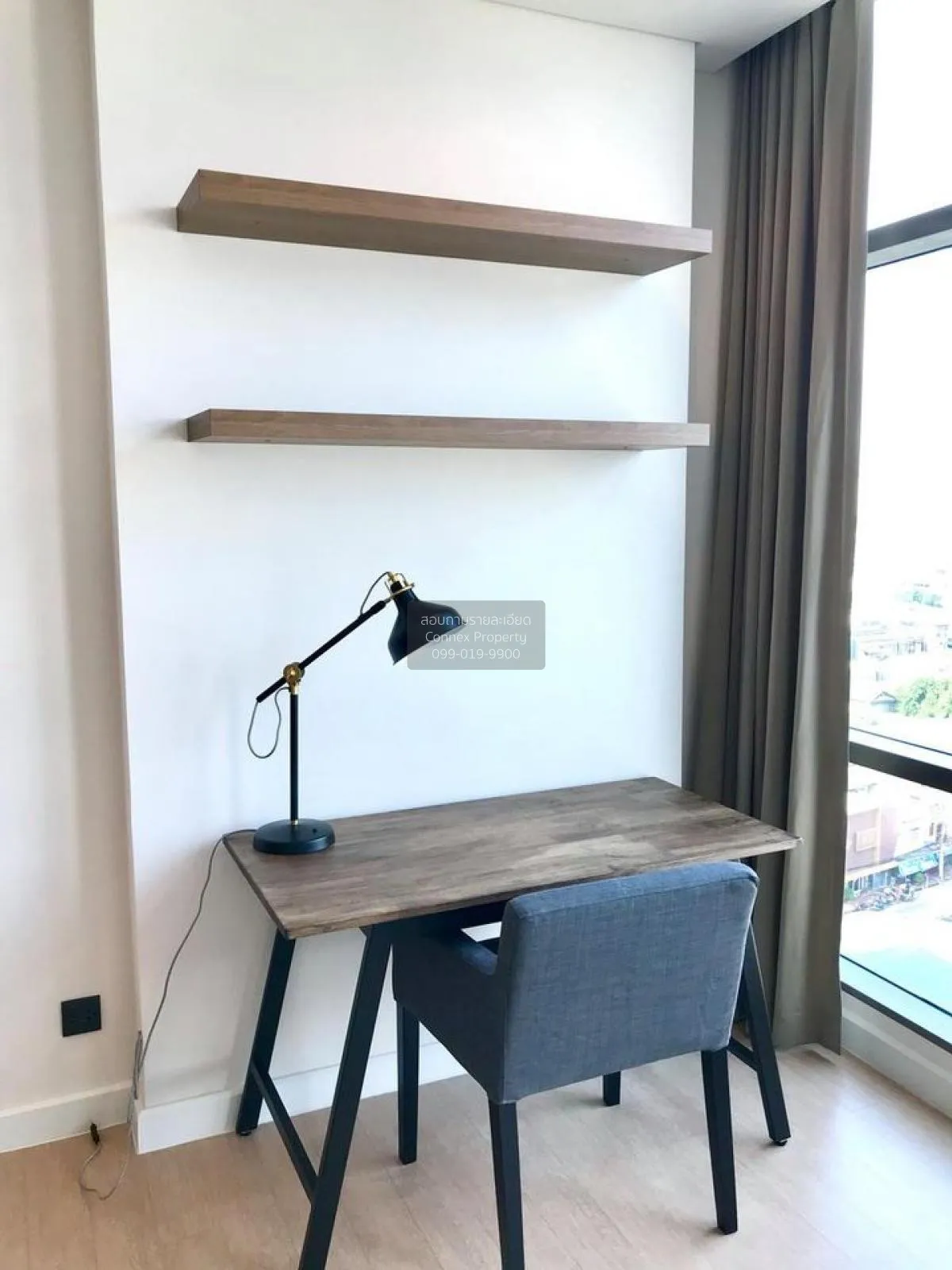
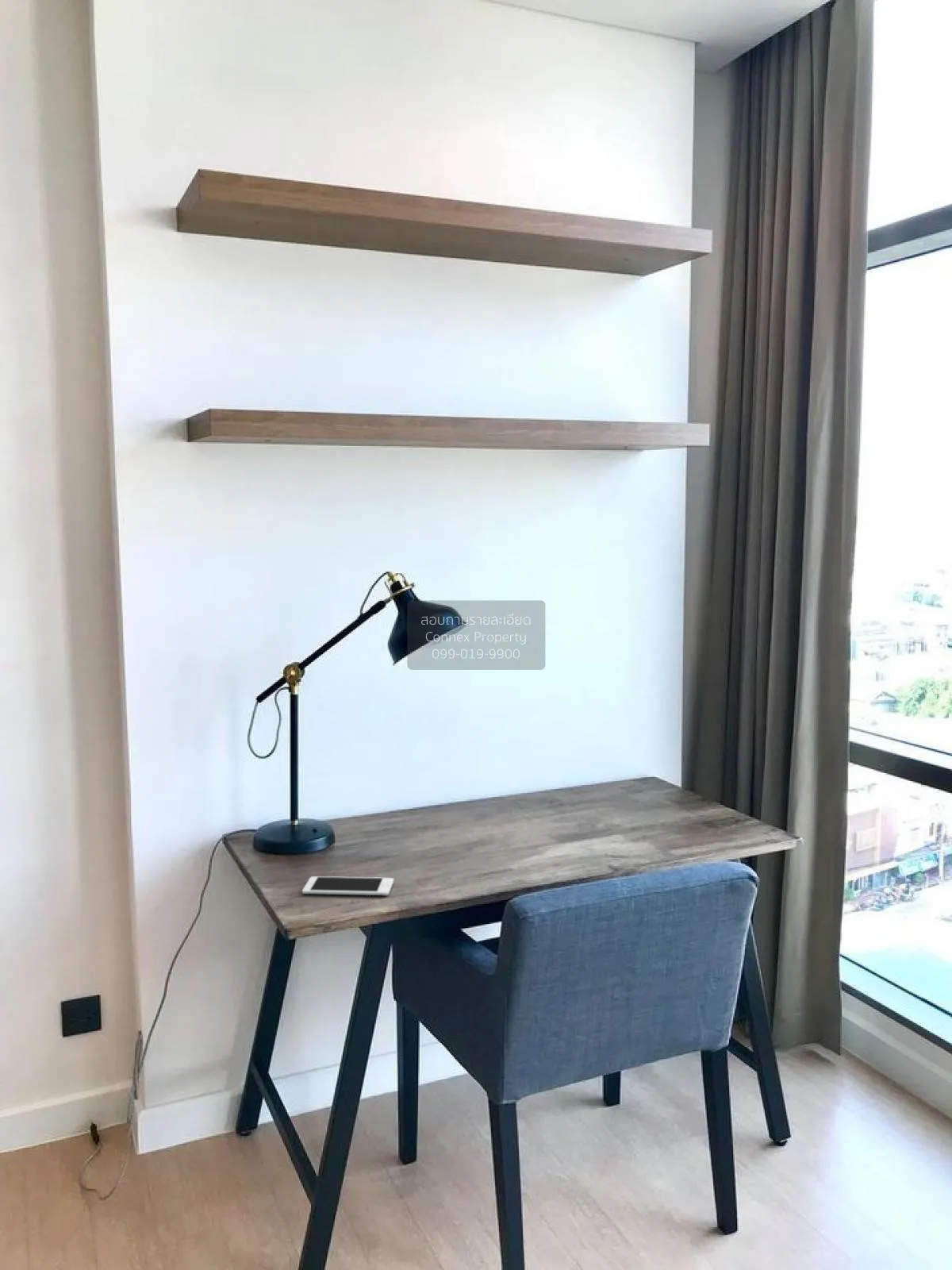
+ cell phone (348, 886)
